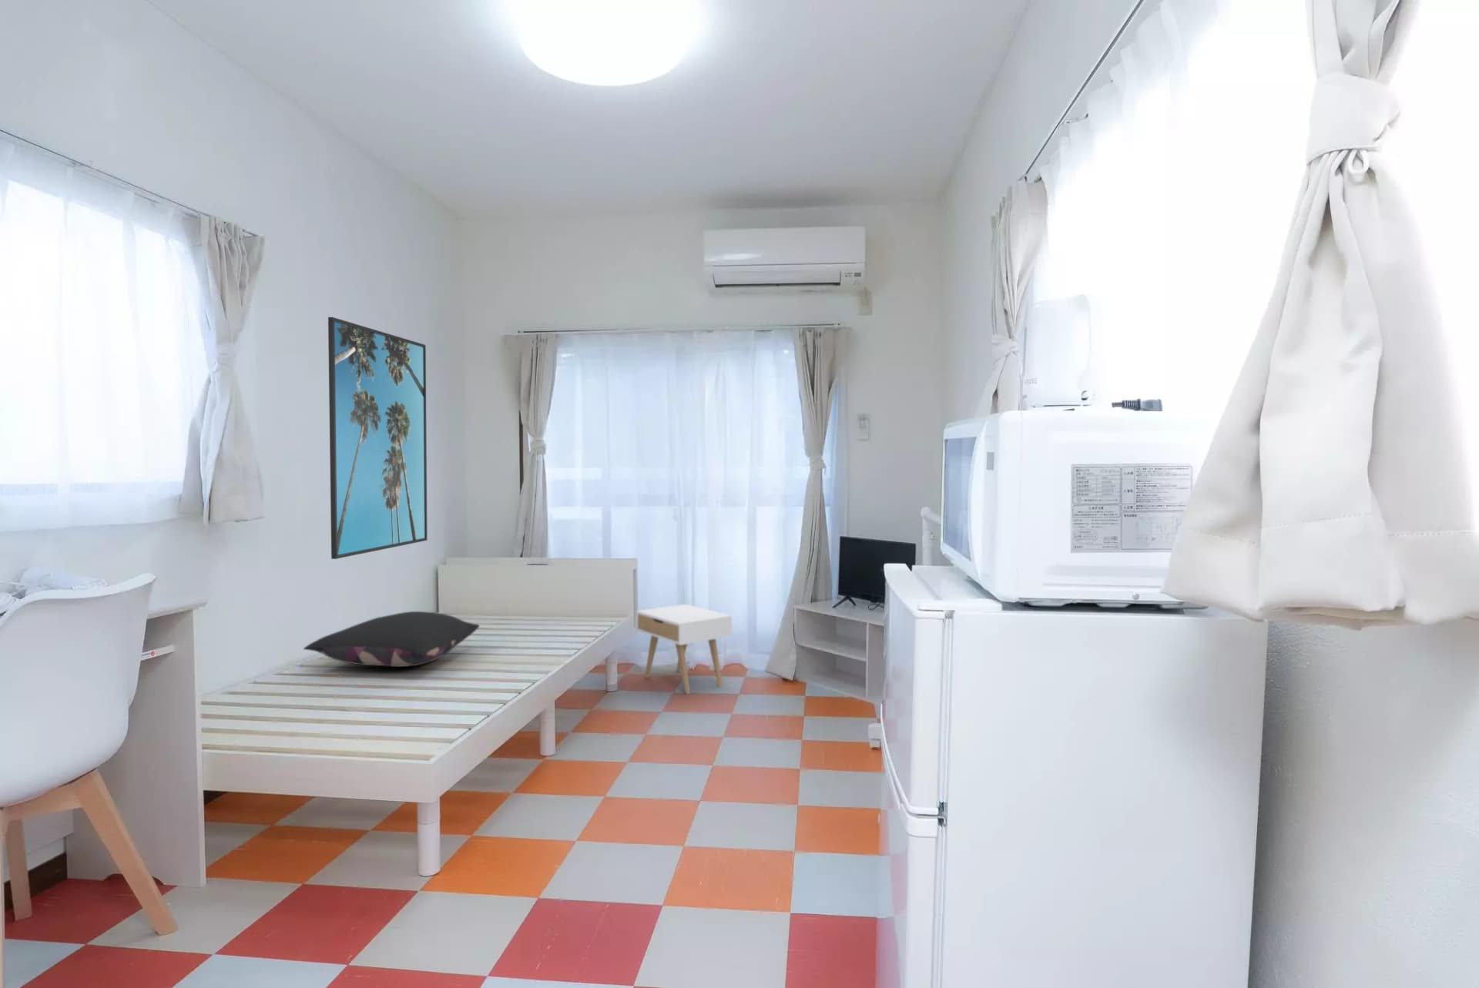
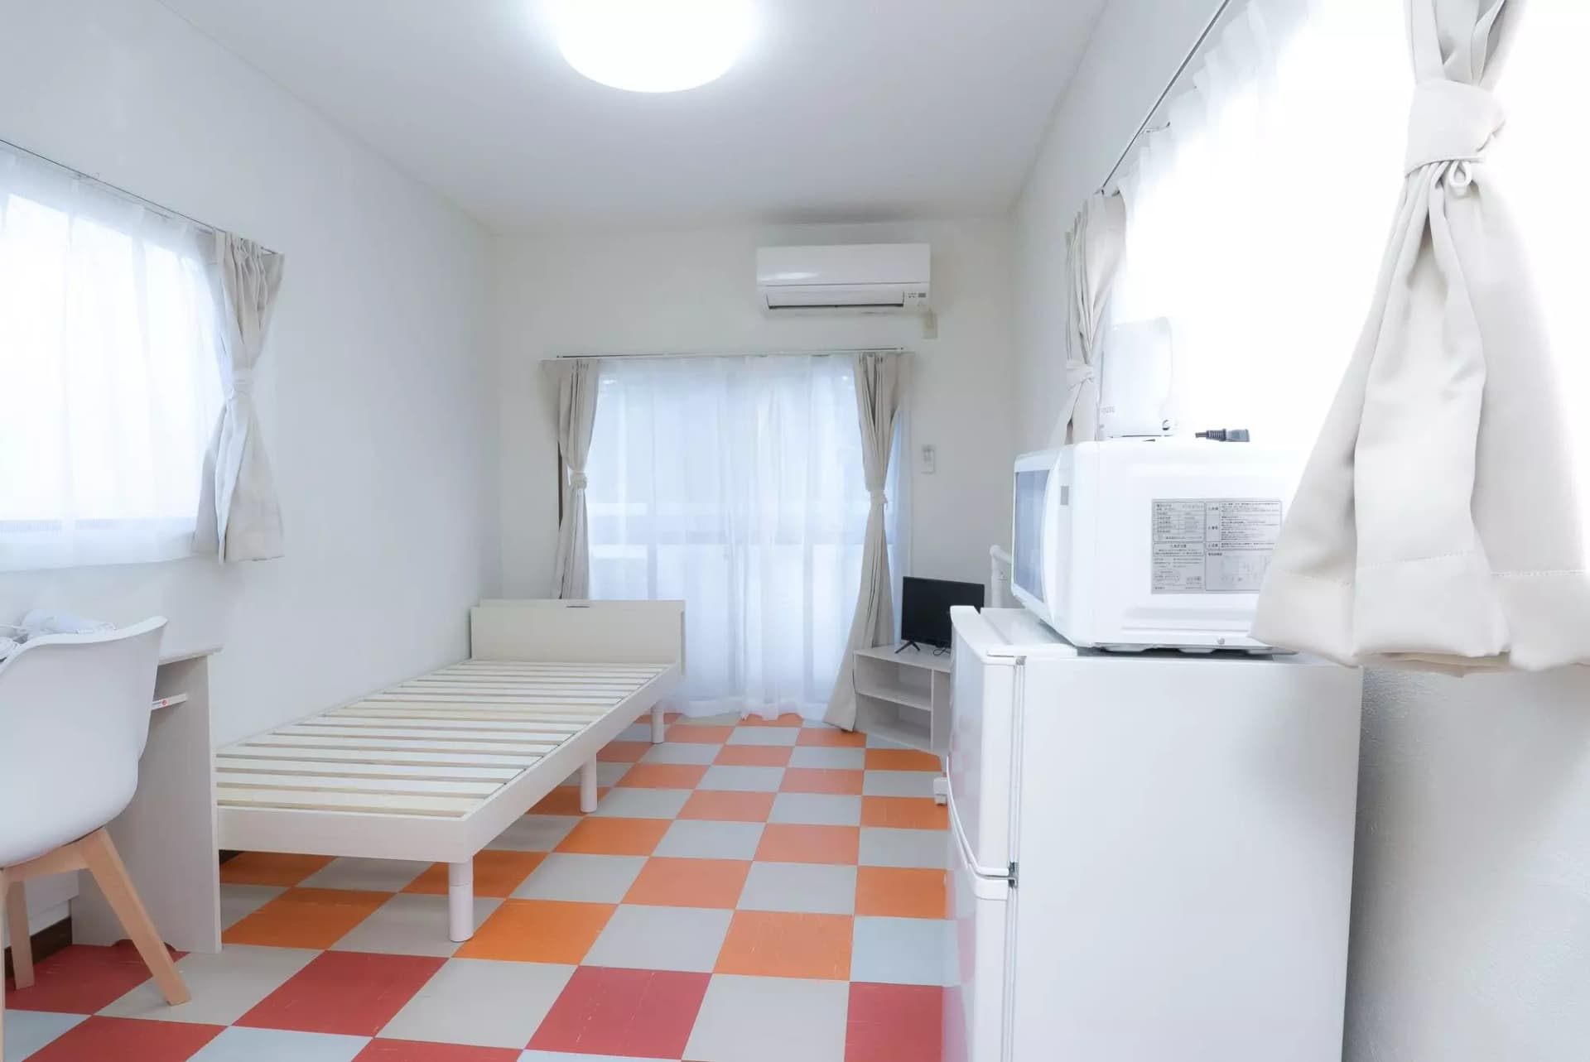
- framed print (383, 440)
- nightstand (683, 647)
- pillow (397, 637)
